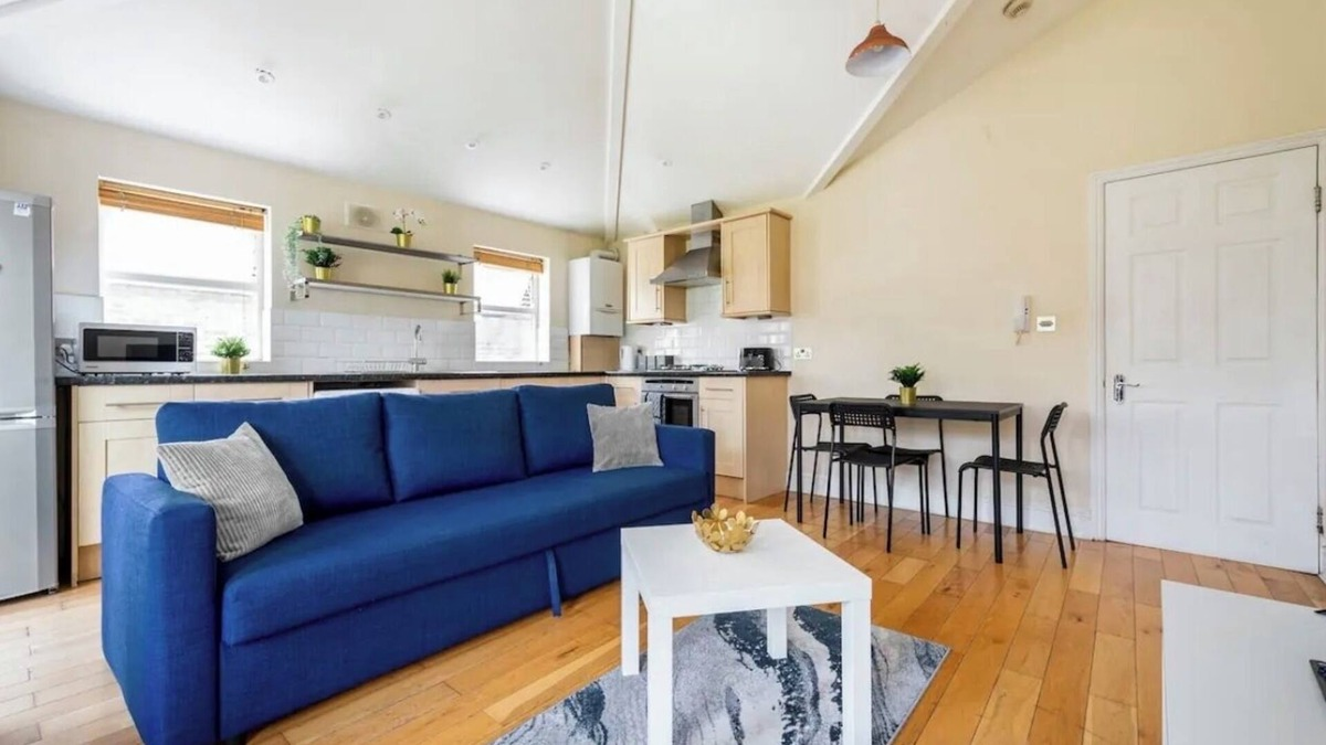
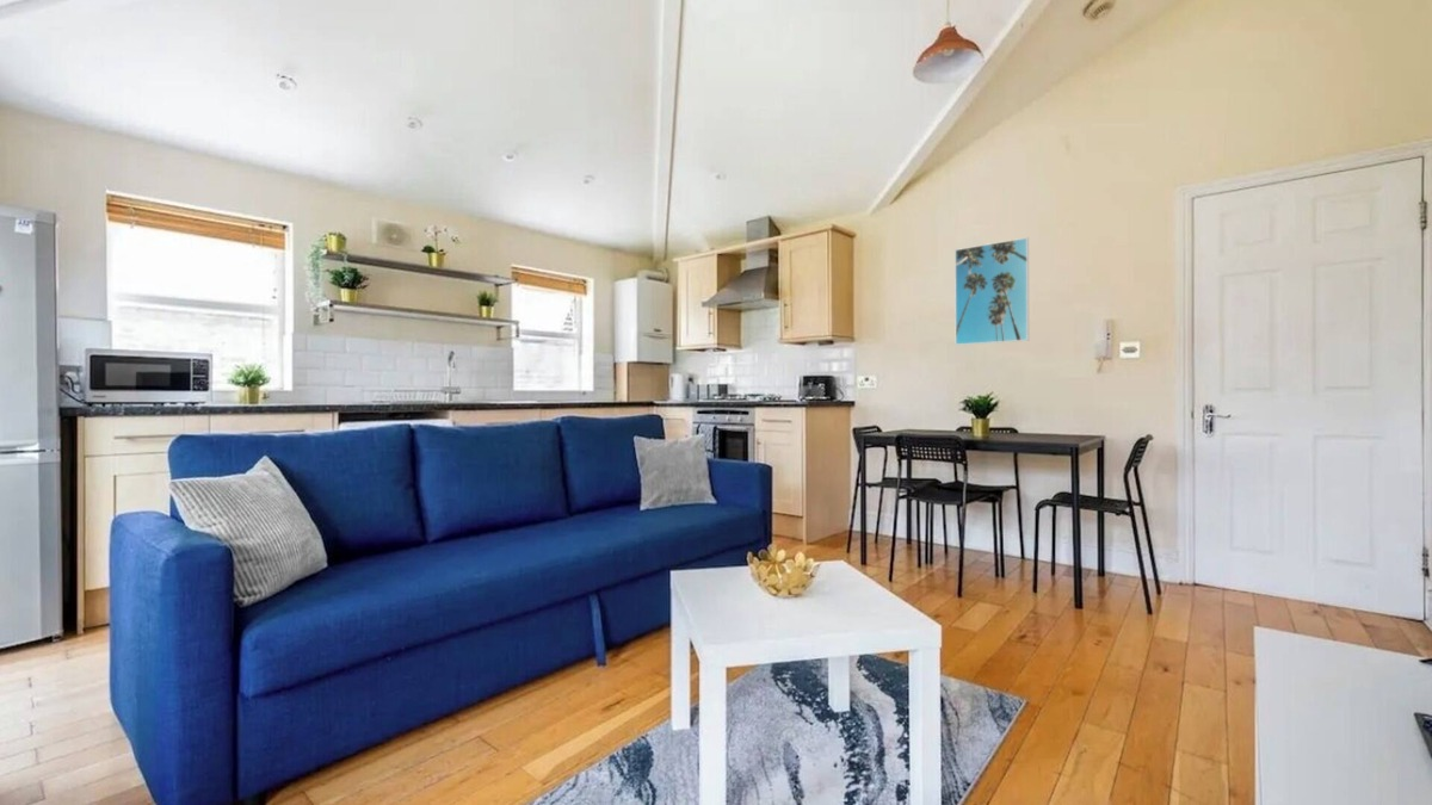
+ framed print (990, 293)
